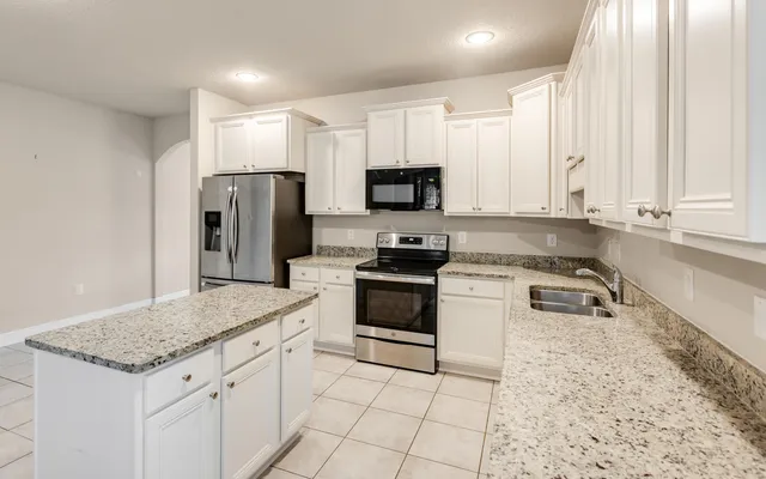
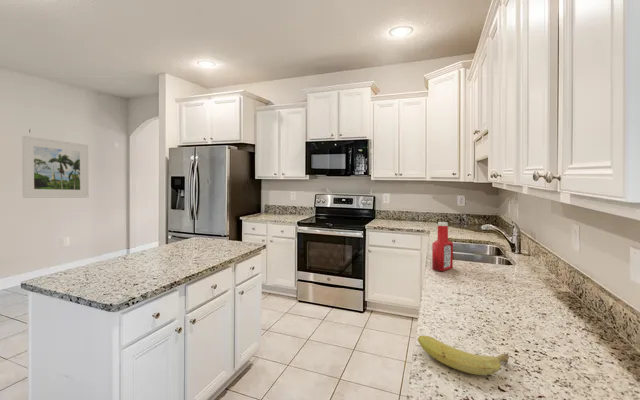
+ soap bottle (442, 245)
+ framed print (58, 169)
+ fruit (466, 352)
